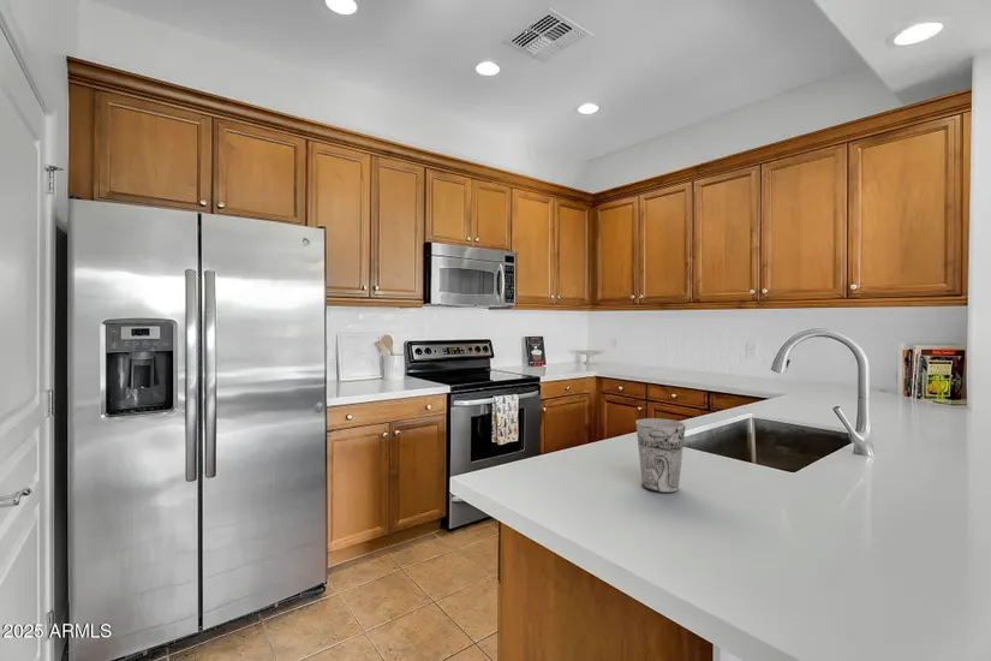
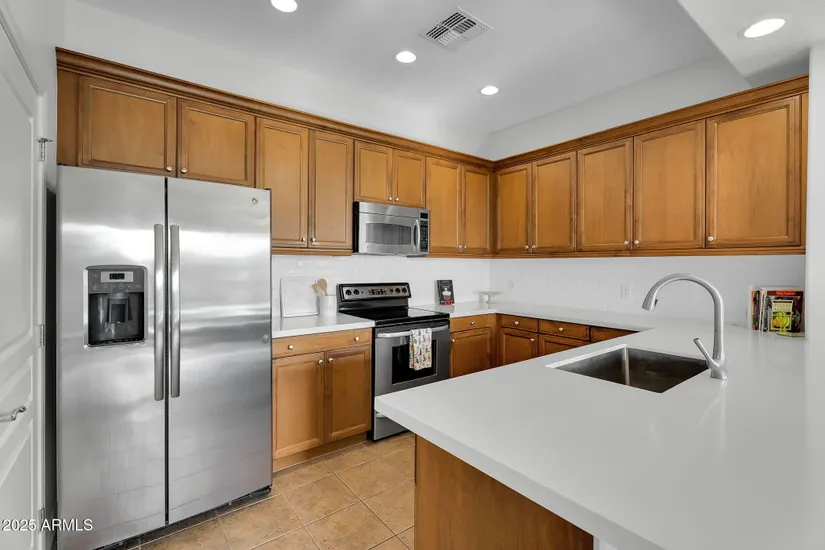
- cup (659, 454)
